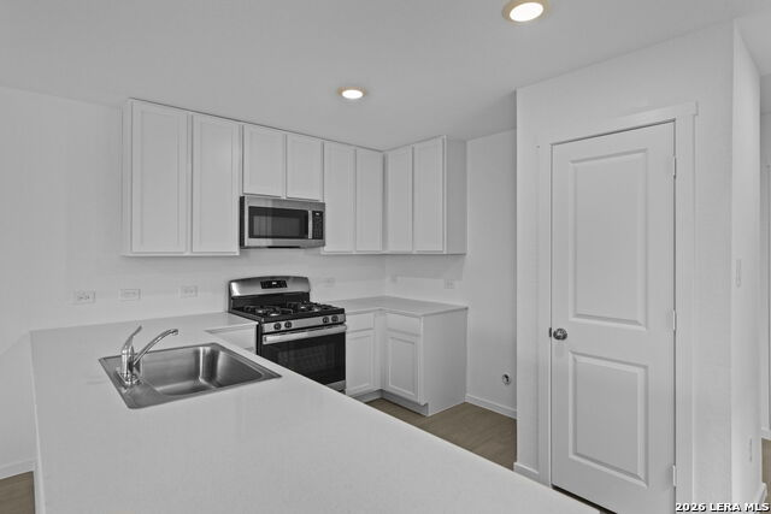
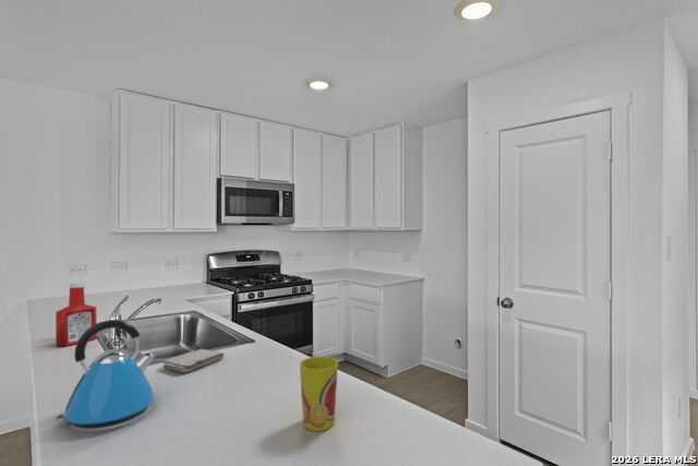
+ soap bottle (76, 312)
+ cup (318, 393)
+ kettle (108, 368)
+ washcloth (193, 359)
